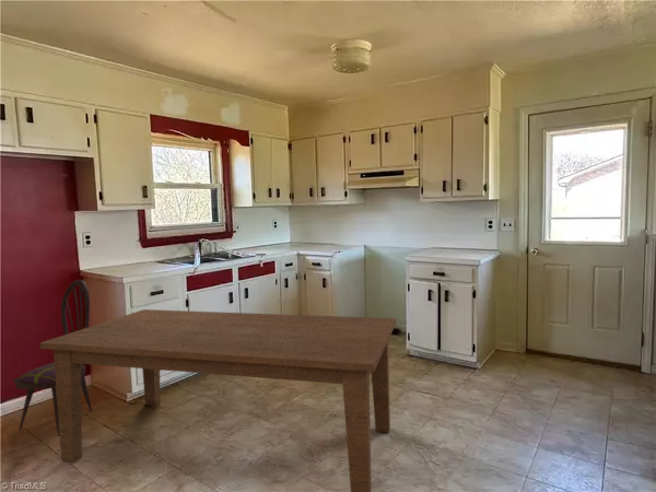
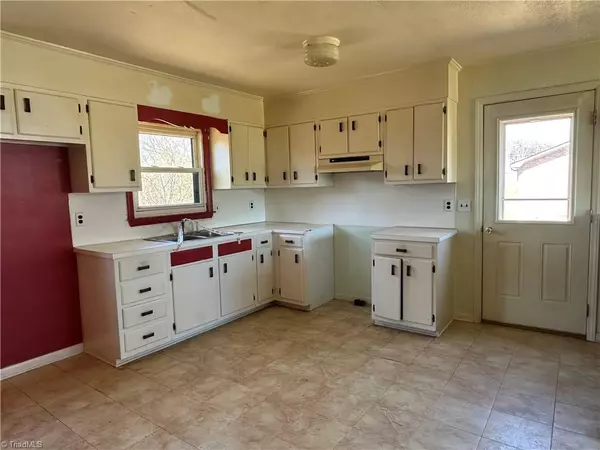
- dining table (233, 375)
- dining chair (54, 363)
